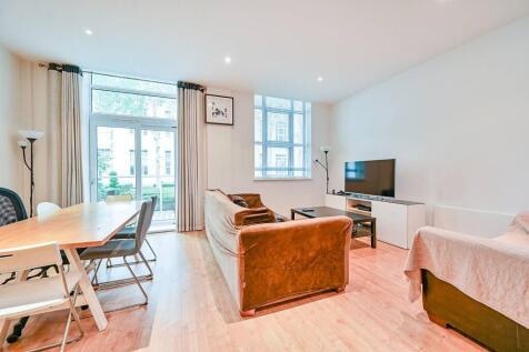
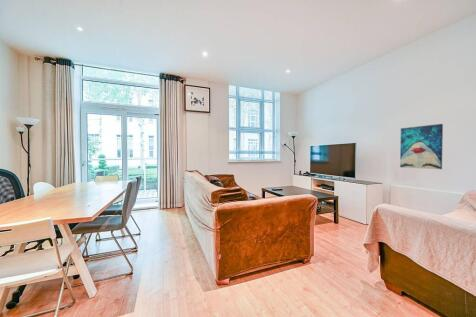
+ wall art (419, 147)
